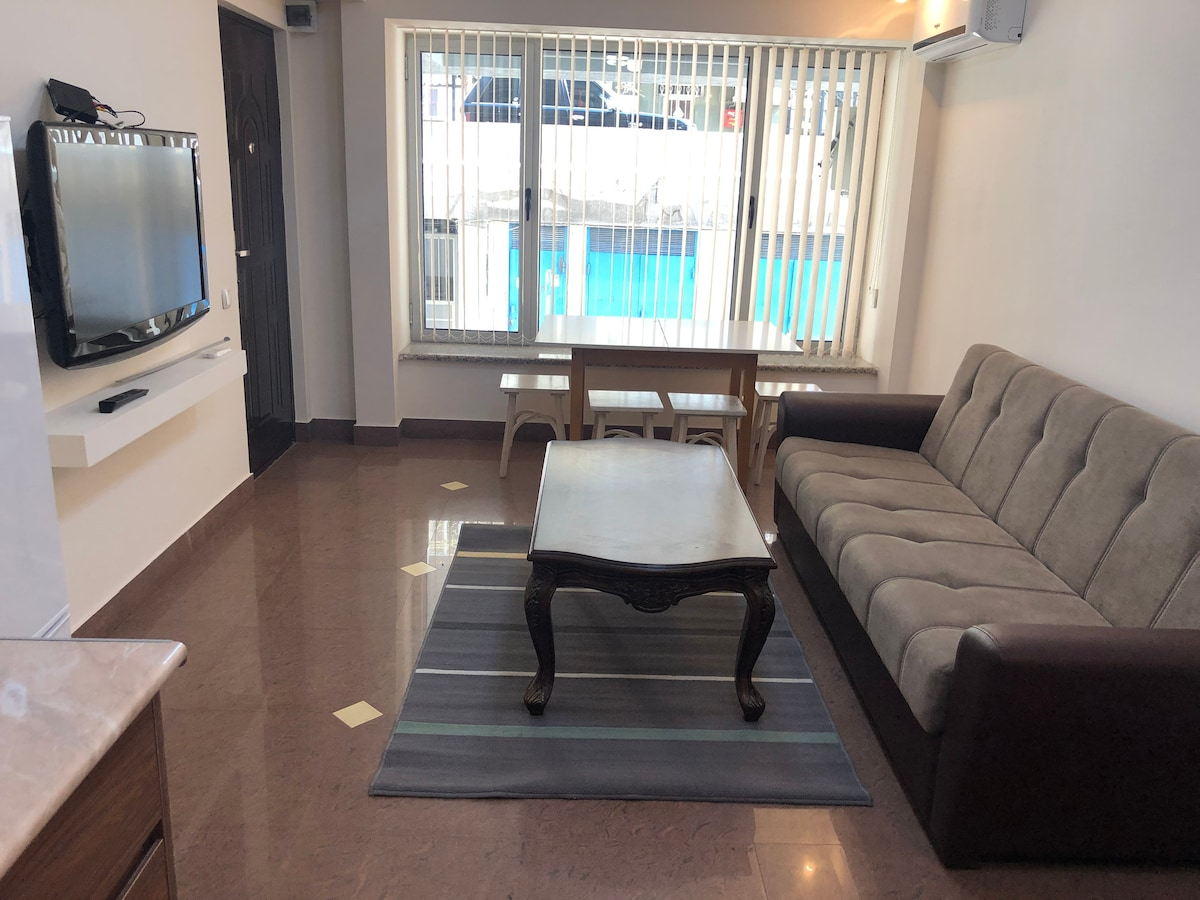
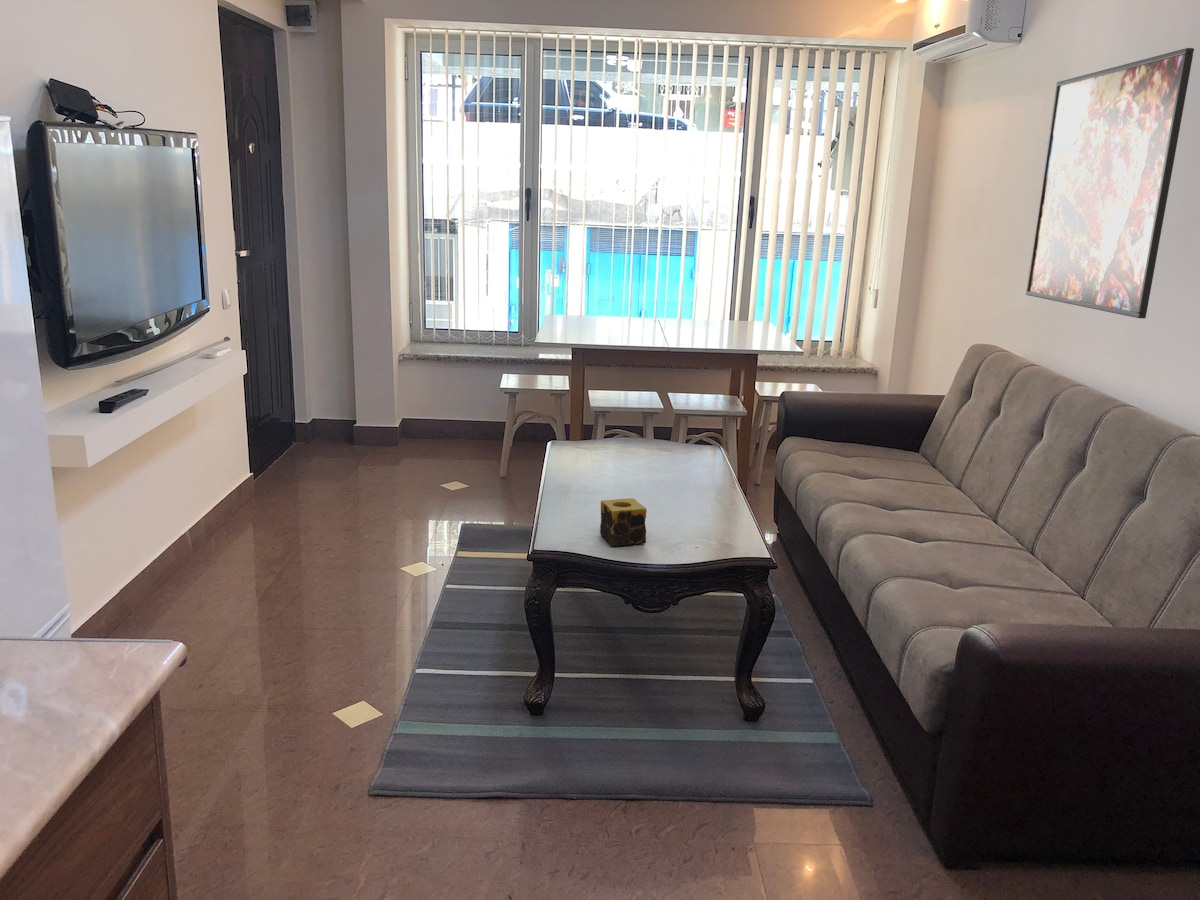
+ candle (623, 521)
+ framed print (1097, 190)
